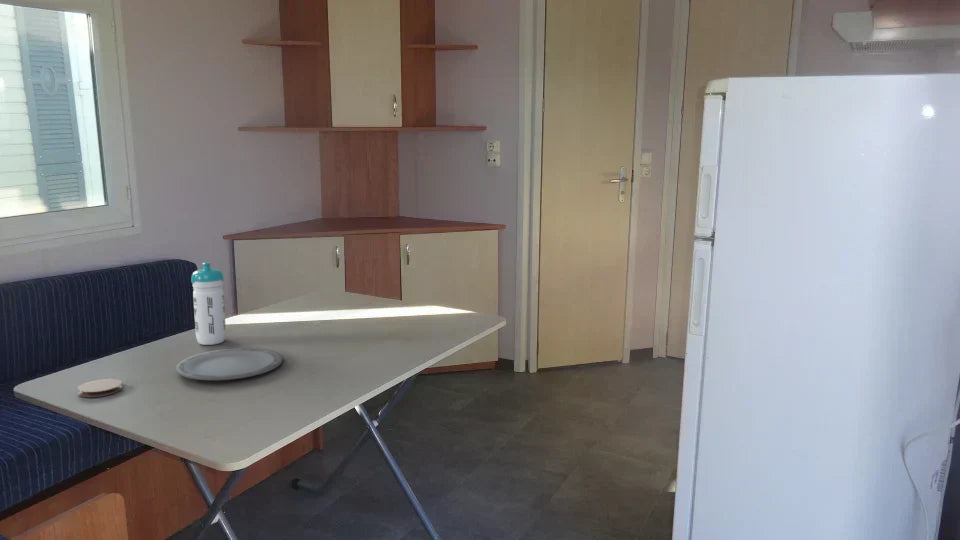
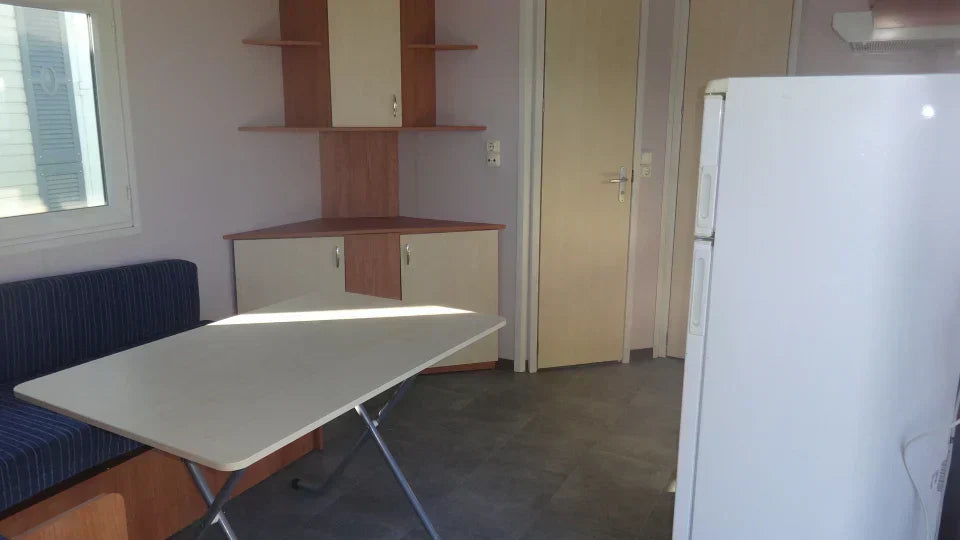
- coaster (100, 387)
- plate (230, 364)
- water bottle (209, 302)
